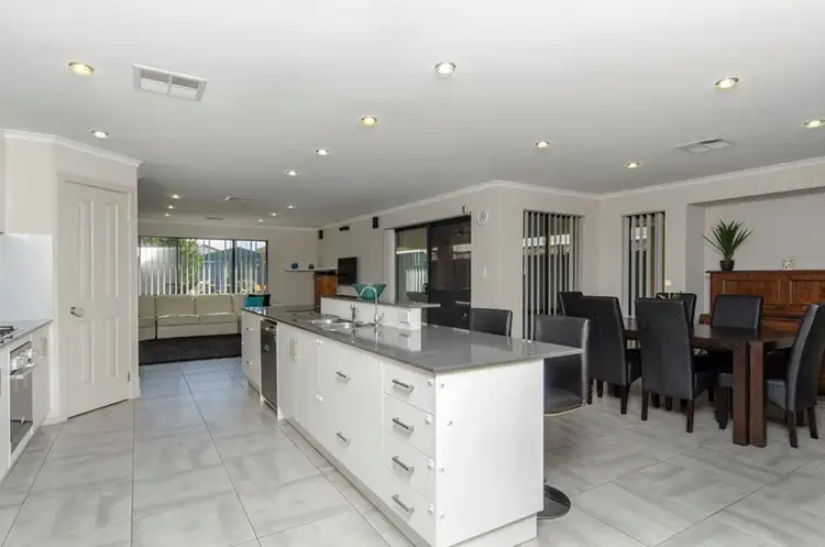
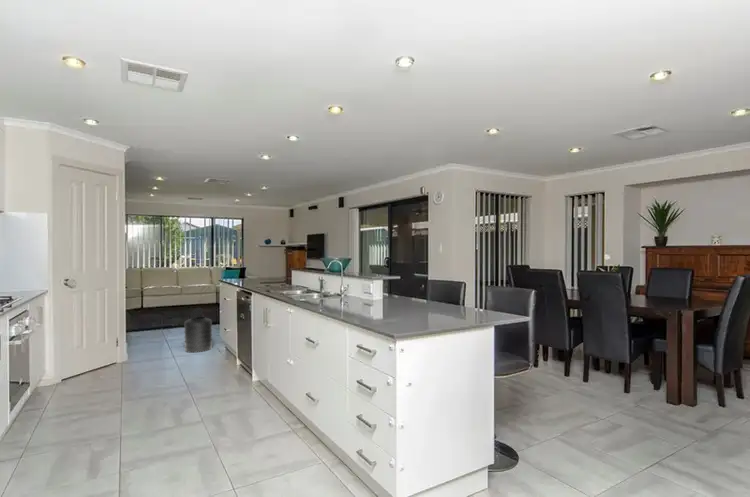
+ trash can (198, 328)
